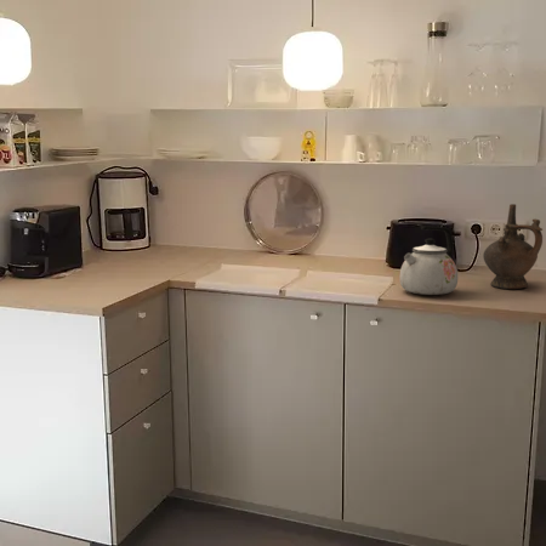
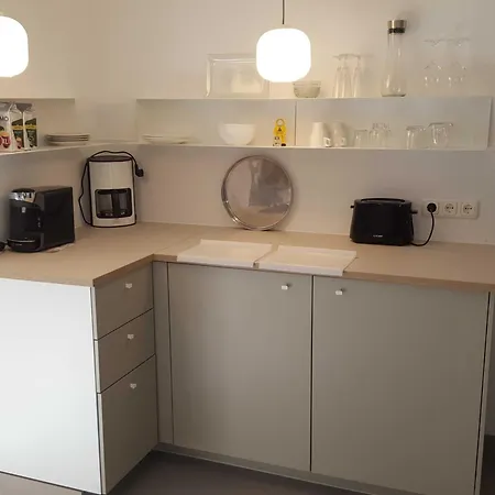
- kettle (428, 258)
- ceremonial vessel (513, 245)
